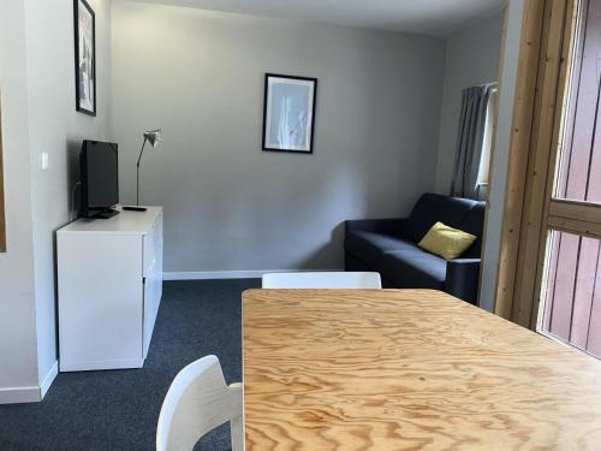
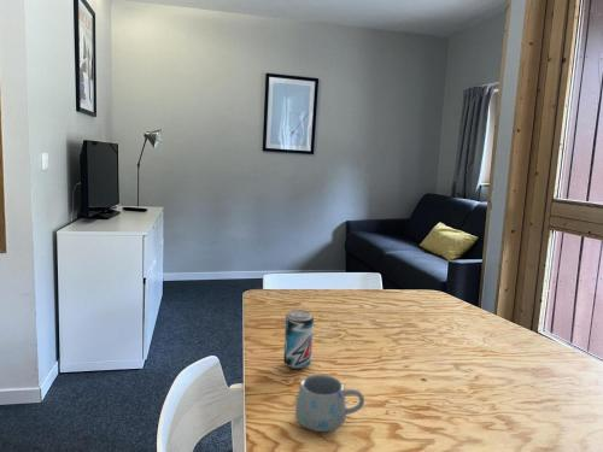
+ beer can (298, 339)
+ mug (329, 403)
